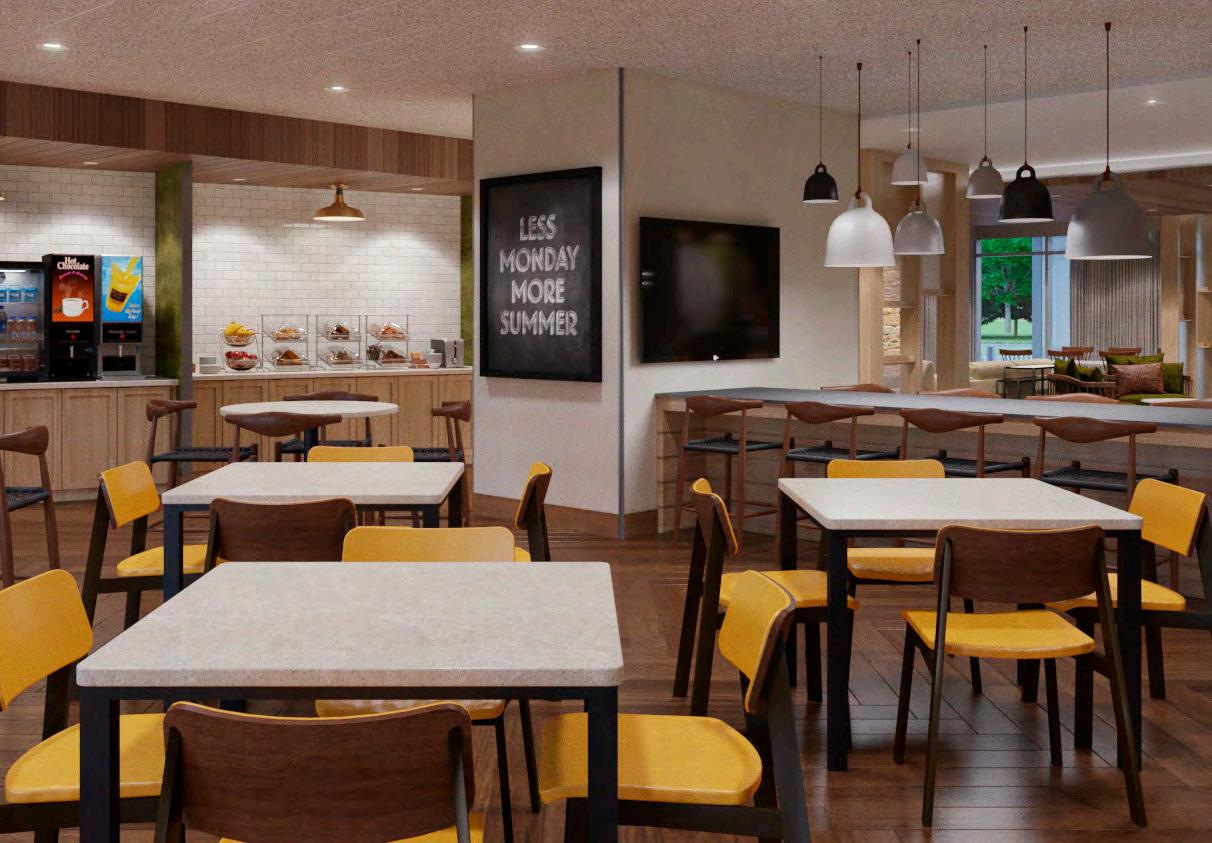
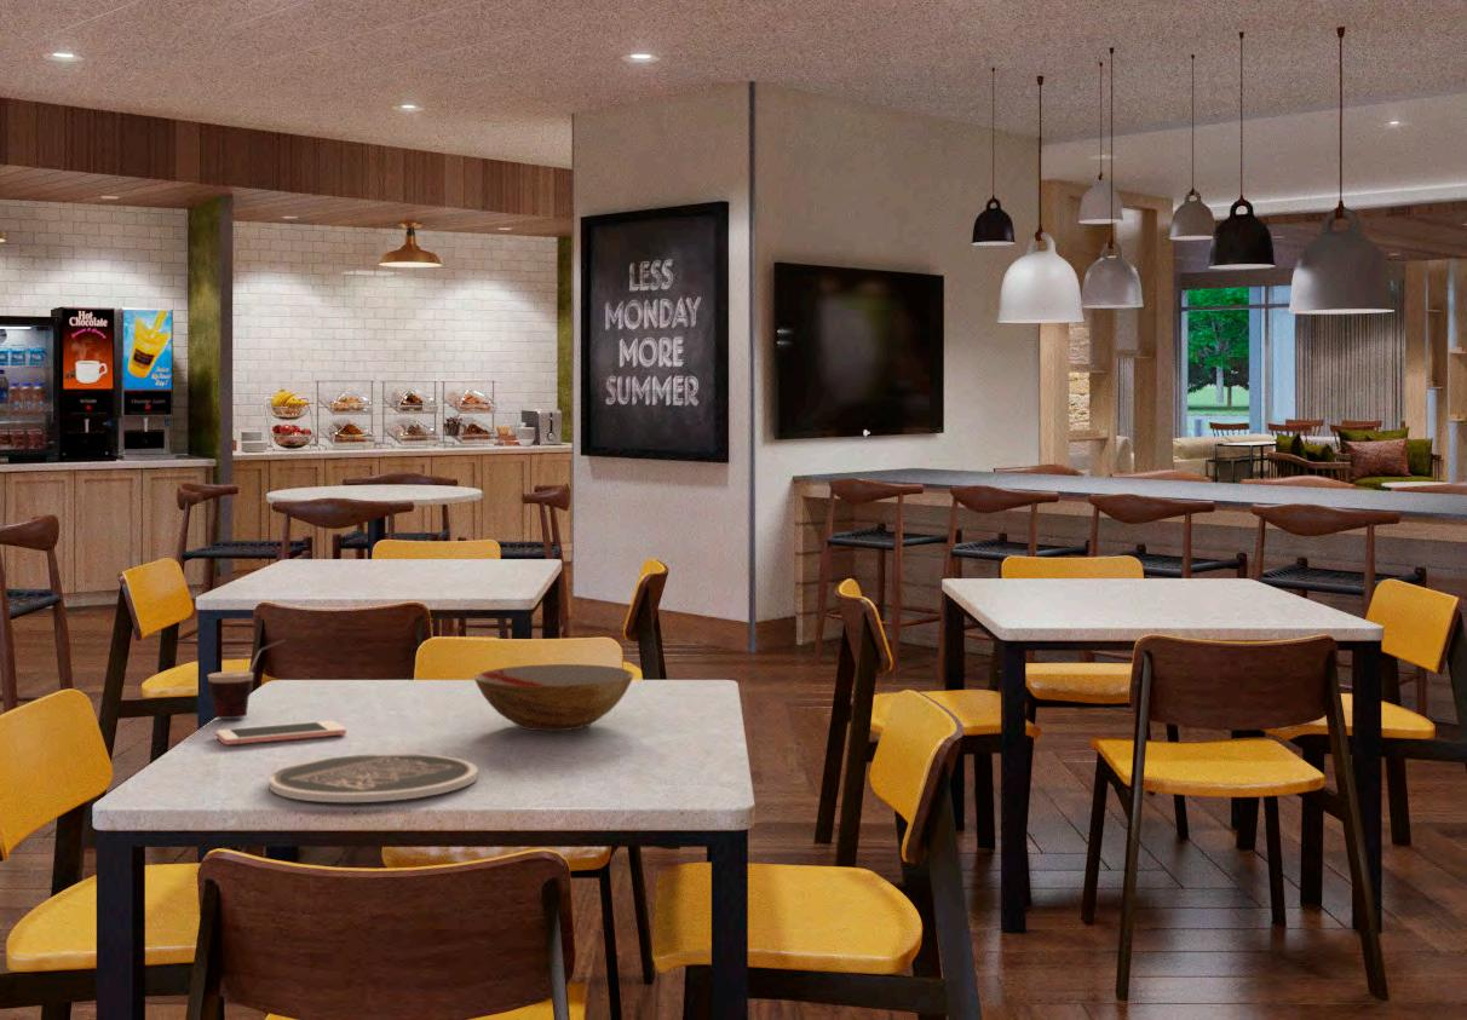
+ cell phone (281, 732)
+ bowl (554, 699)
+ cup (248, 679)
+ plate (374, 776)
